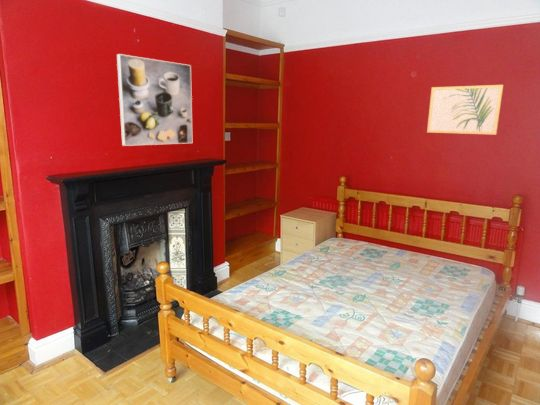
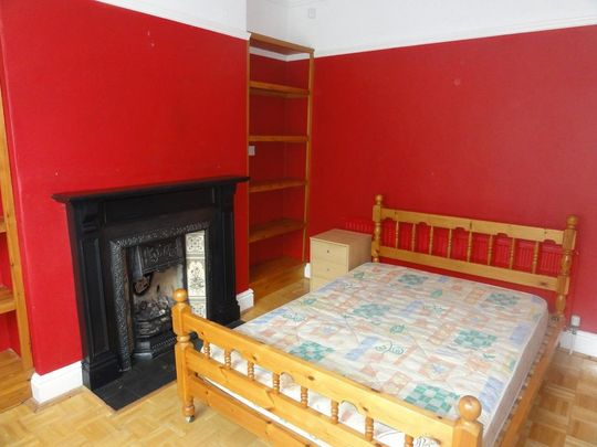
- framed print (158, 103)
- wall art (463, 110)
